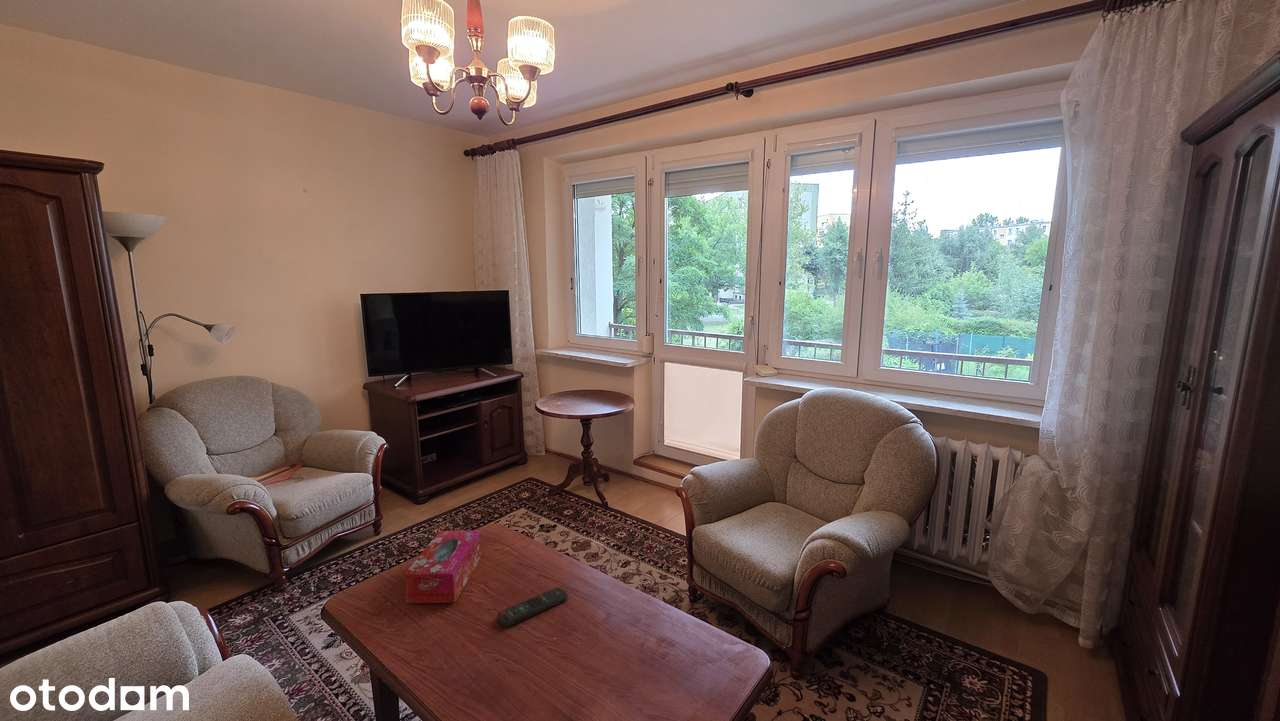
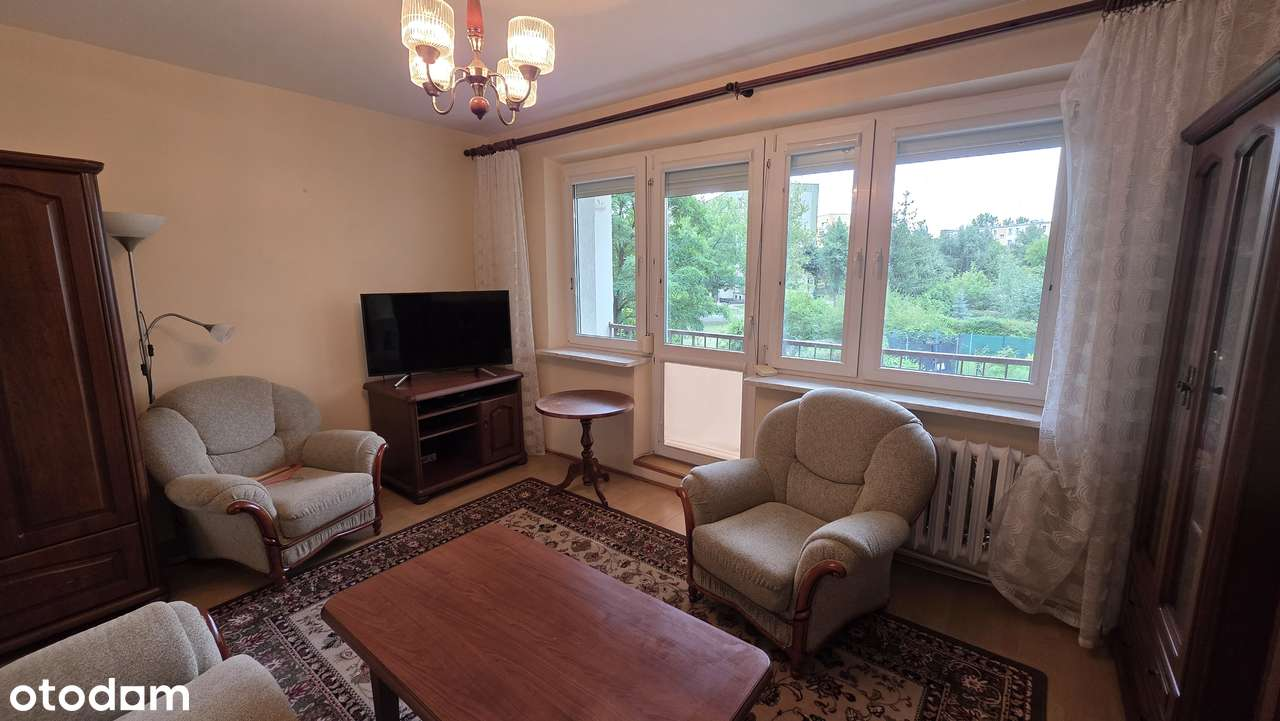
- tissue box (446, 564)
- remote control (533, 605)
